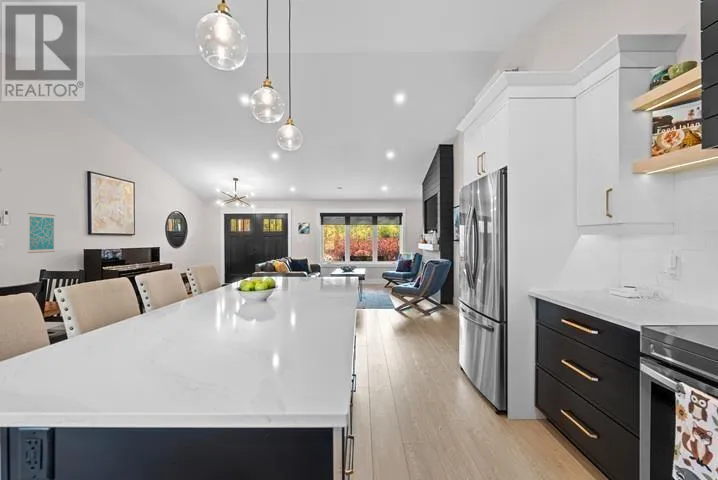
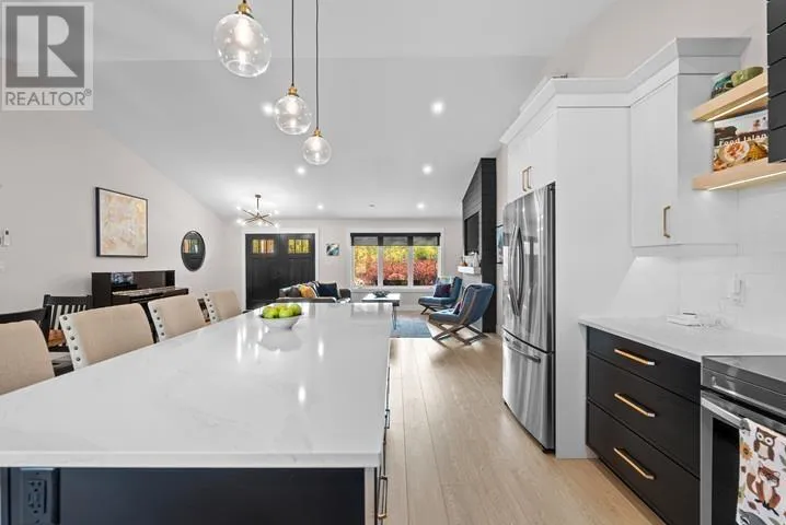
- wall art (42, 233)
